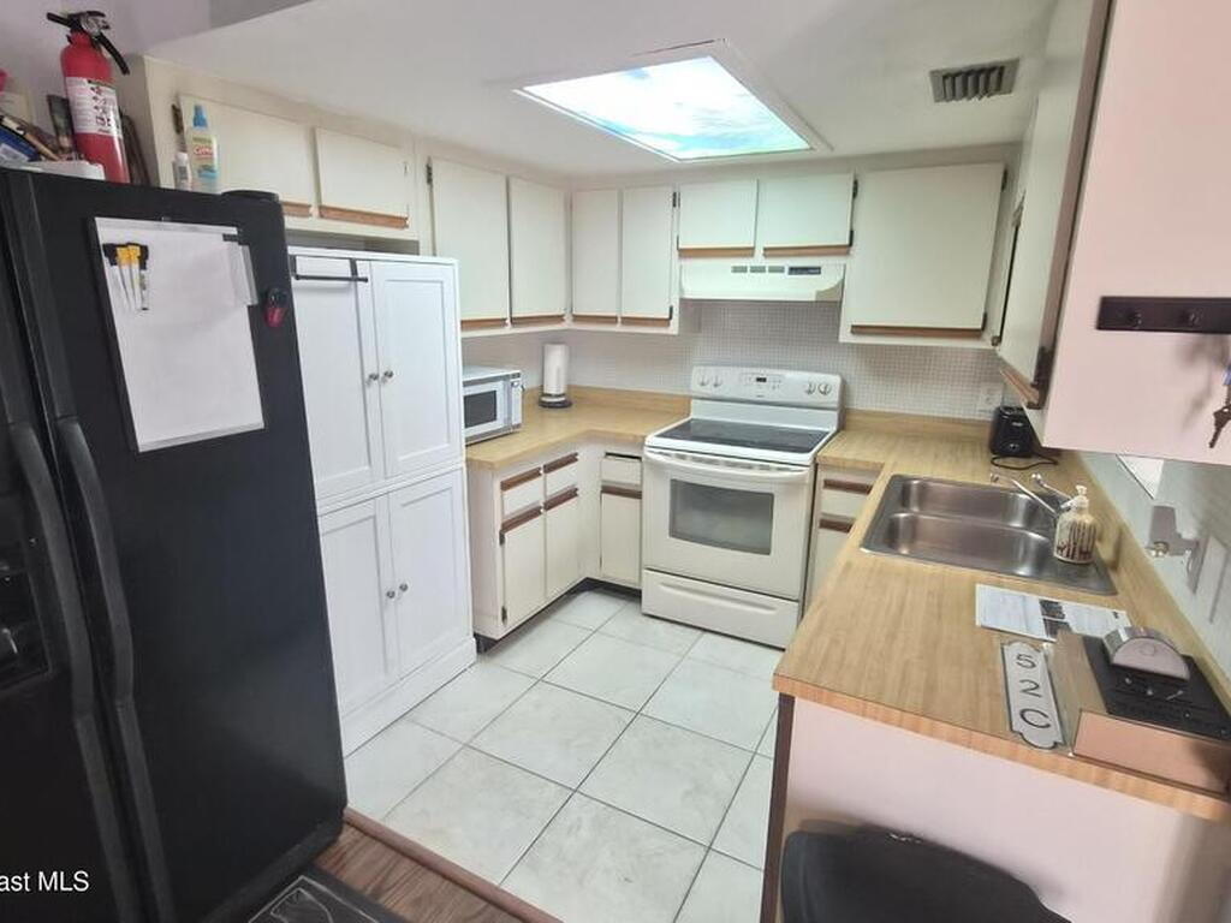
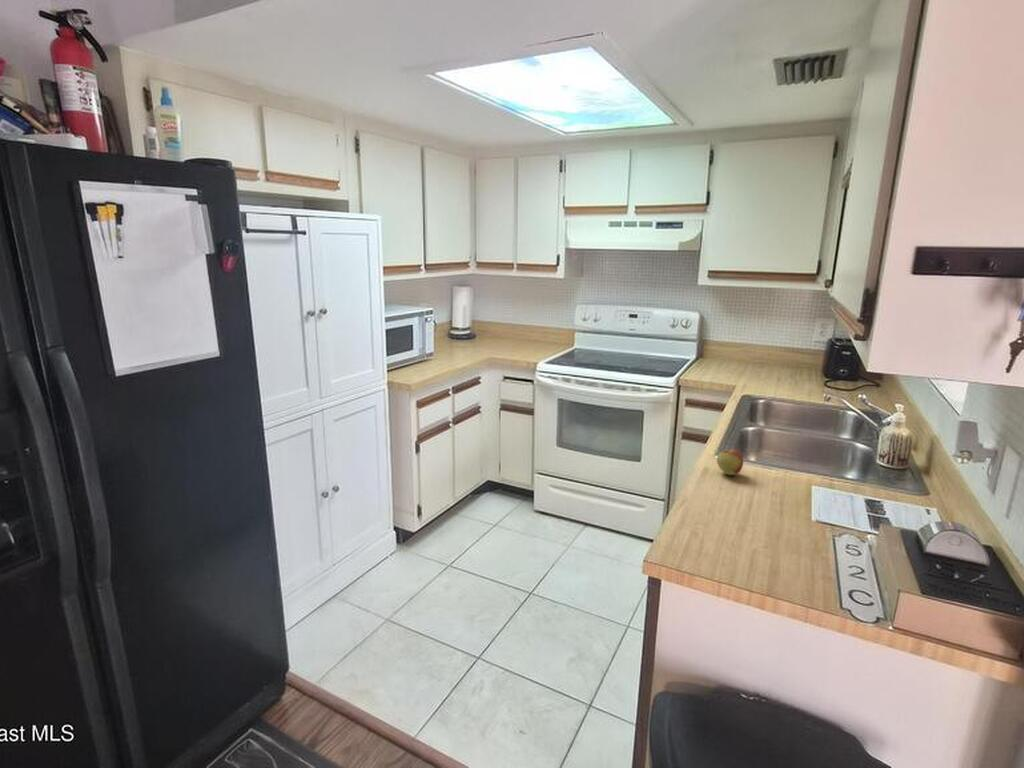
+ apple (729, 462)
